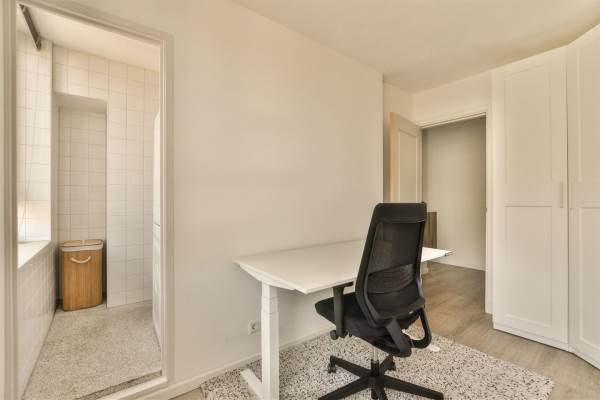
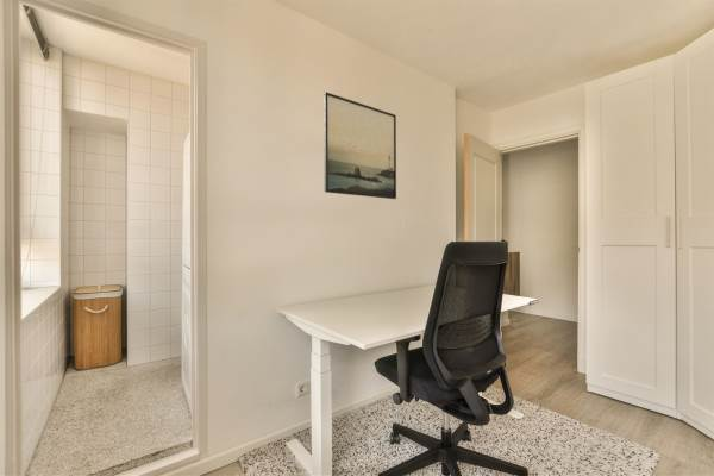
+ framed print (363, 150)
